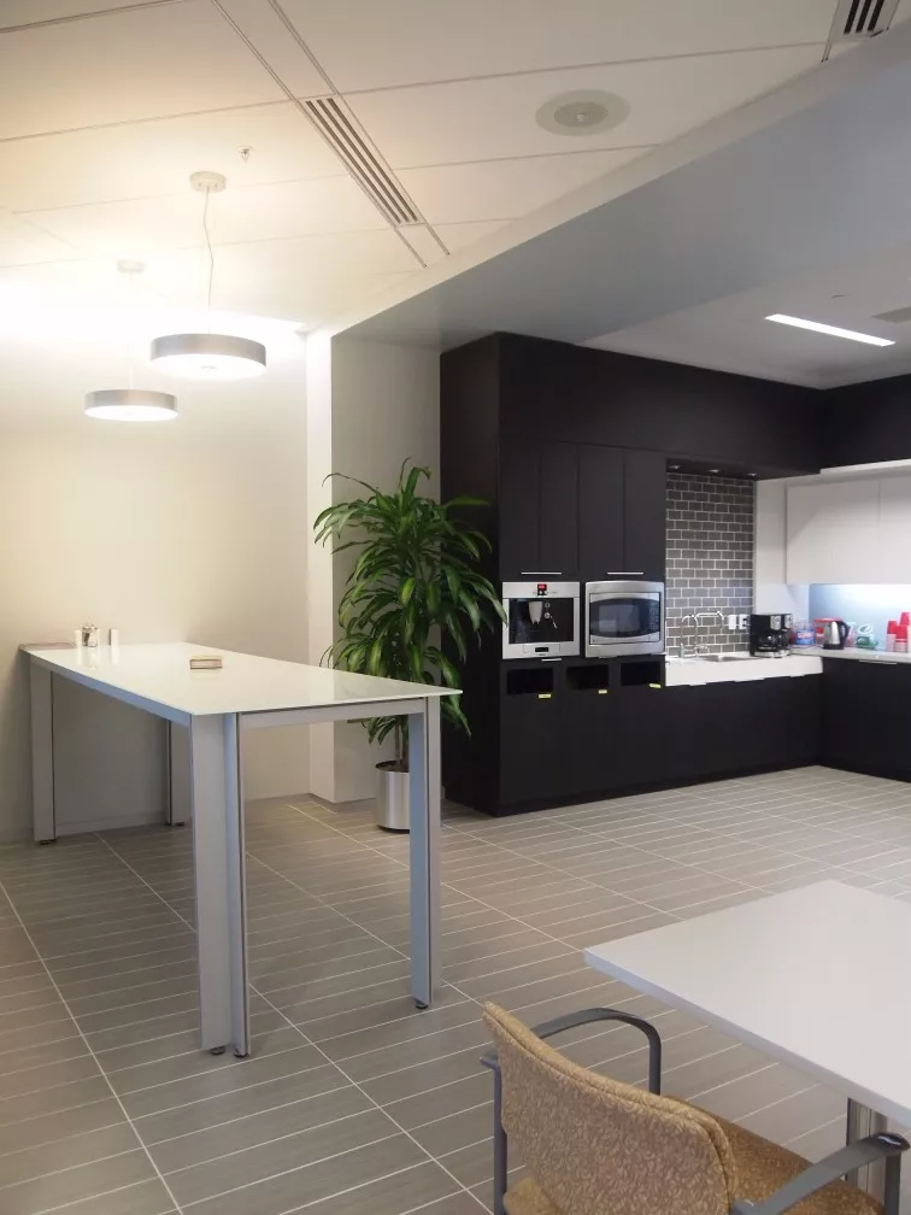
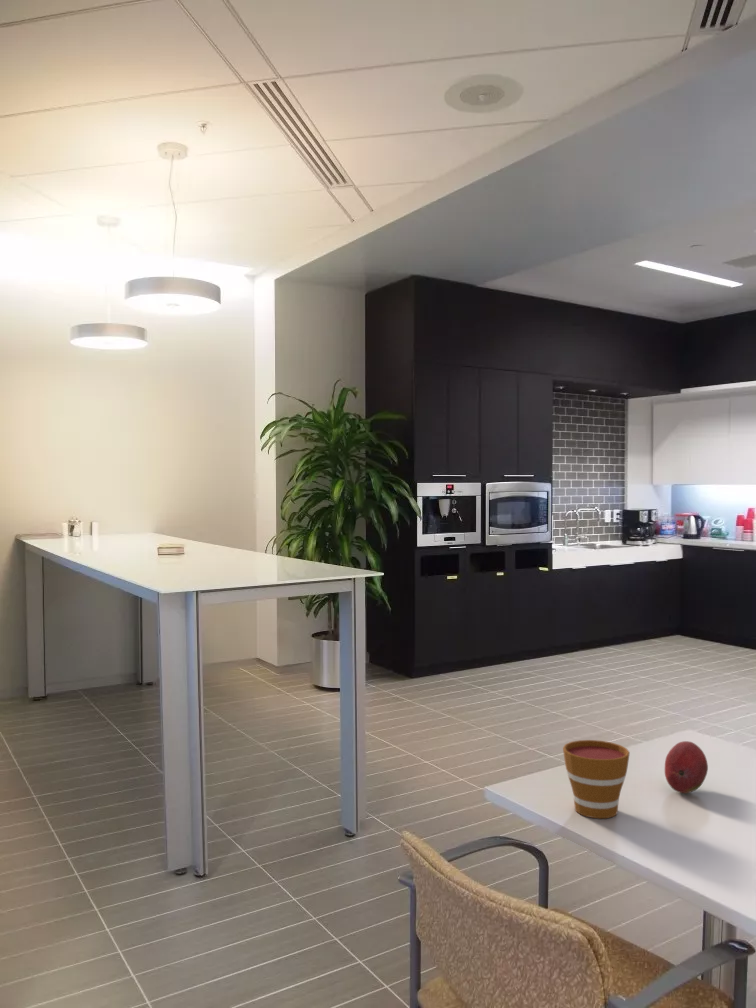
+ fruit (686, 766)
+ cup (598, 778)
